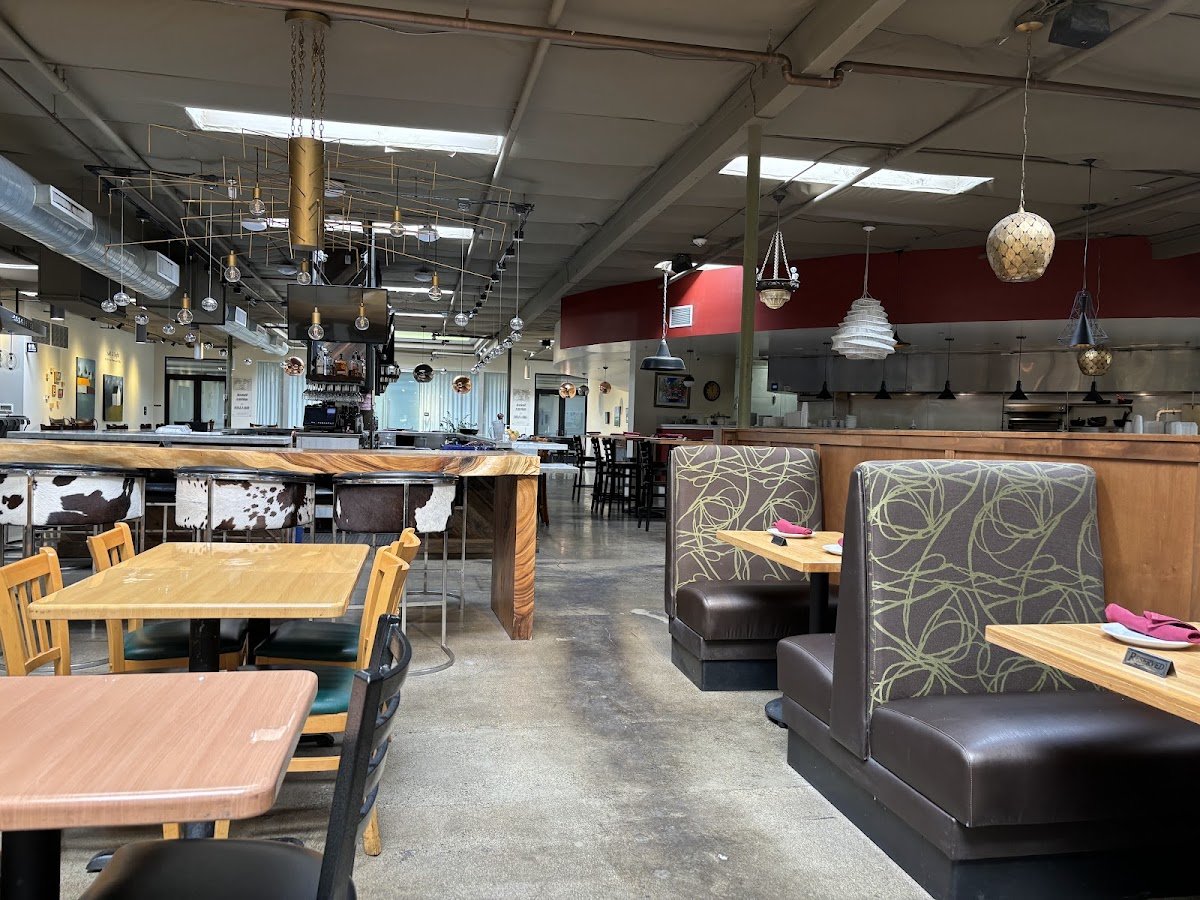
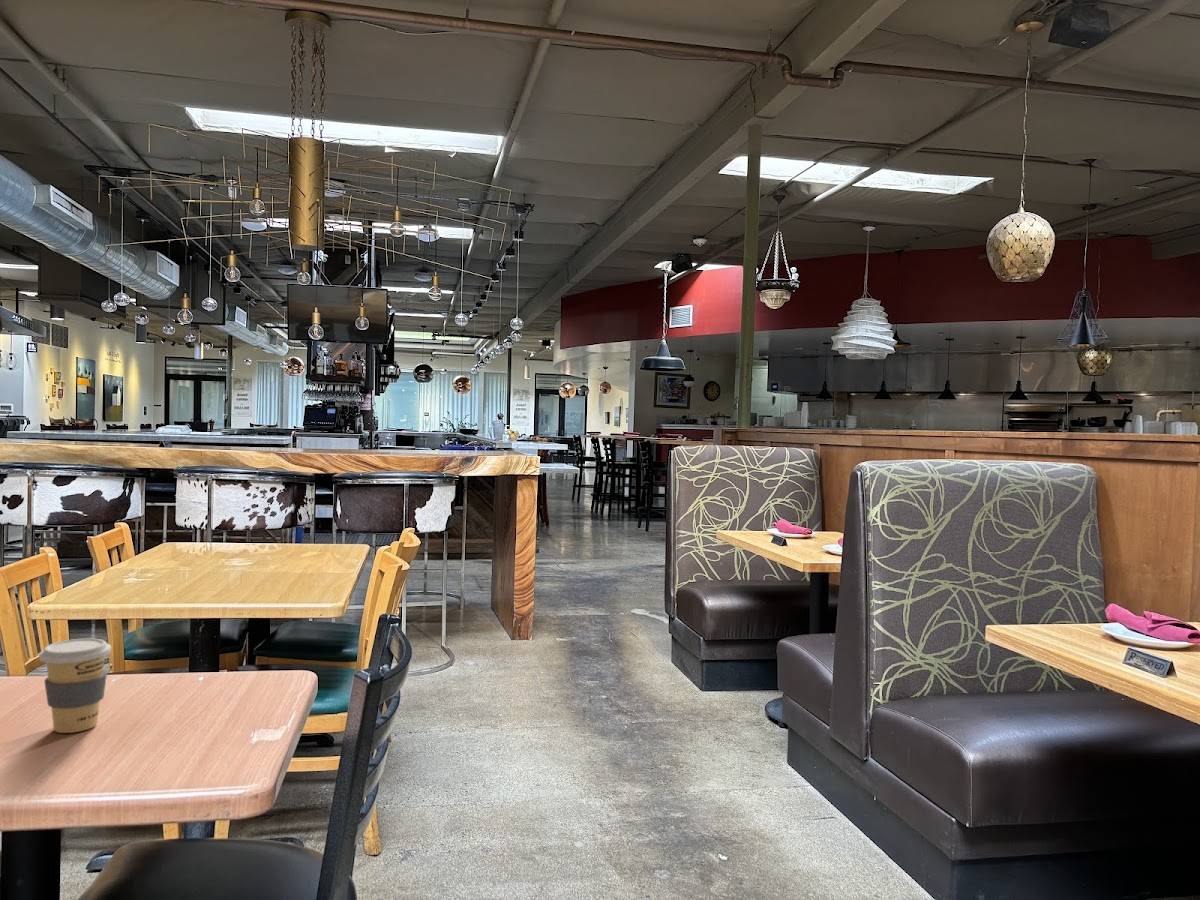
+ coffee cup (75, 685)
